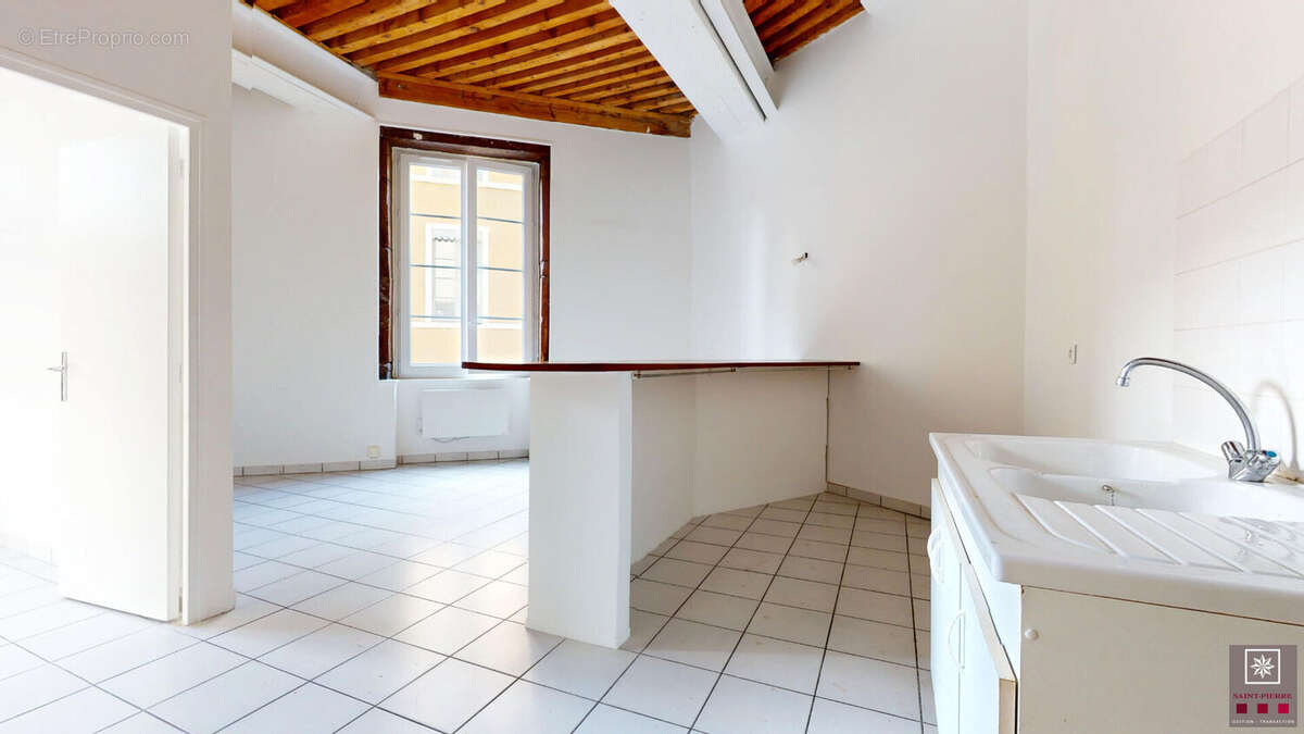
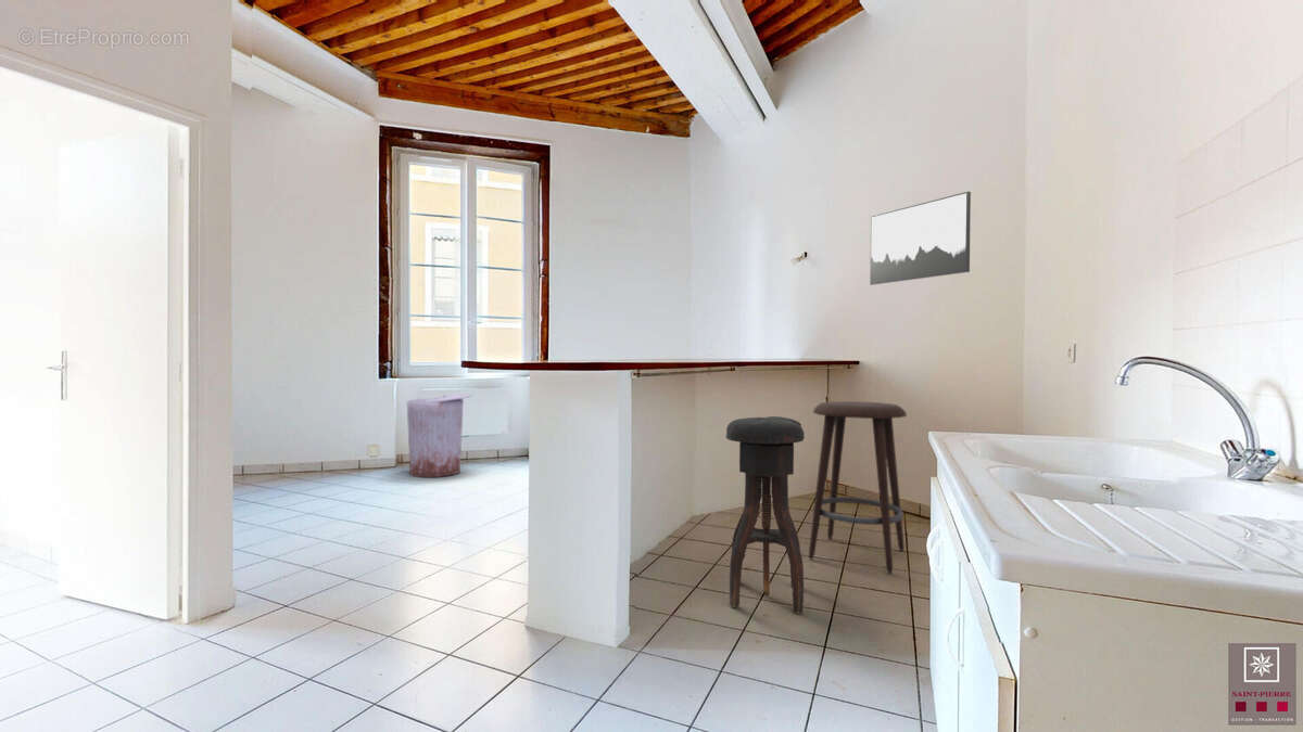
+ stool (858, 498)
+ trash can (440, 433)
+ stool (770, 503)
+ wall art (915, 242)
